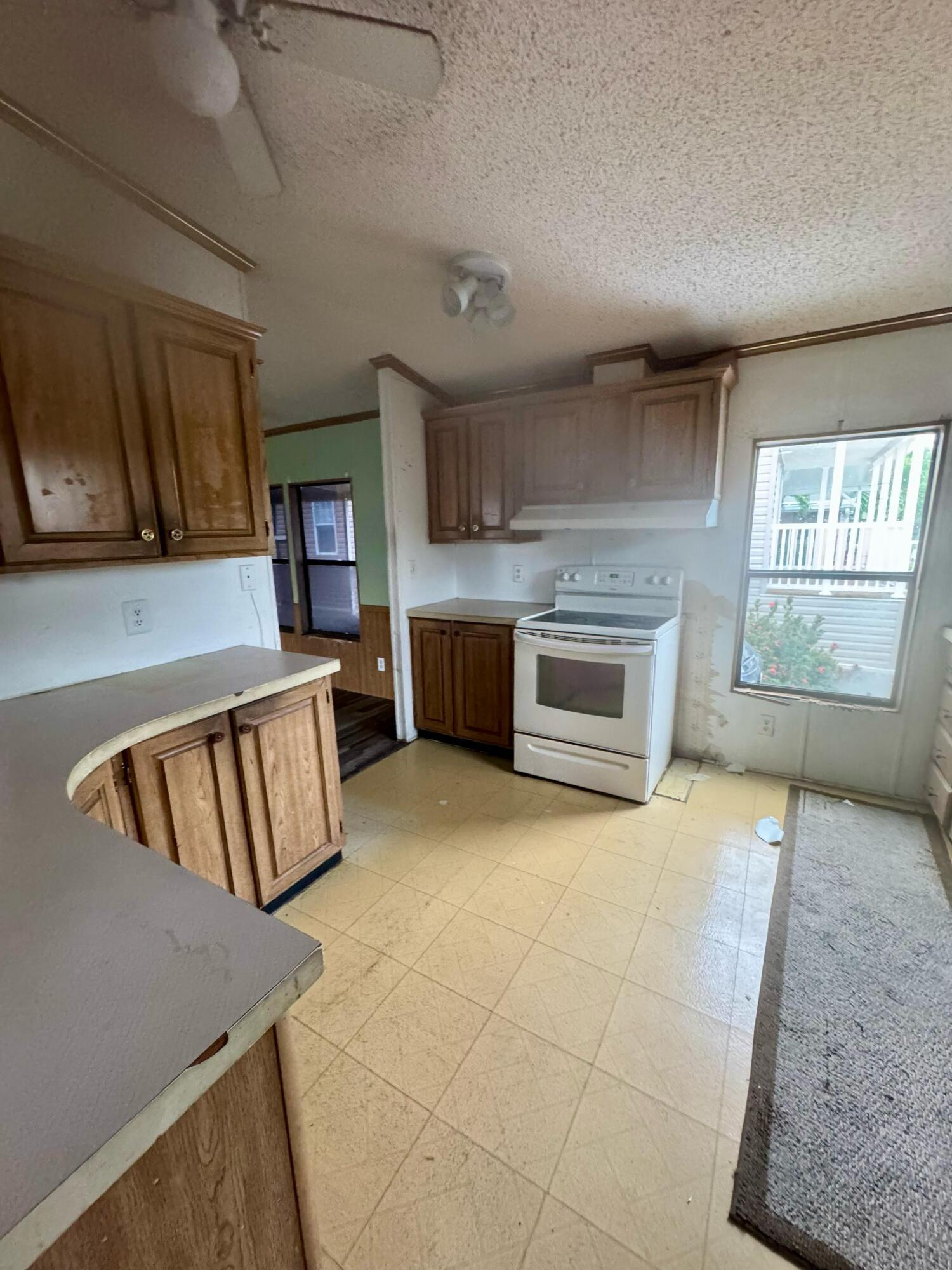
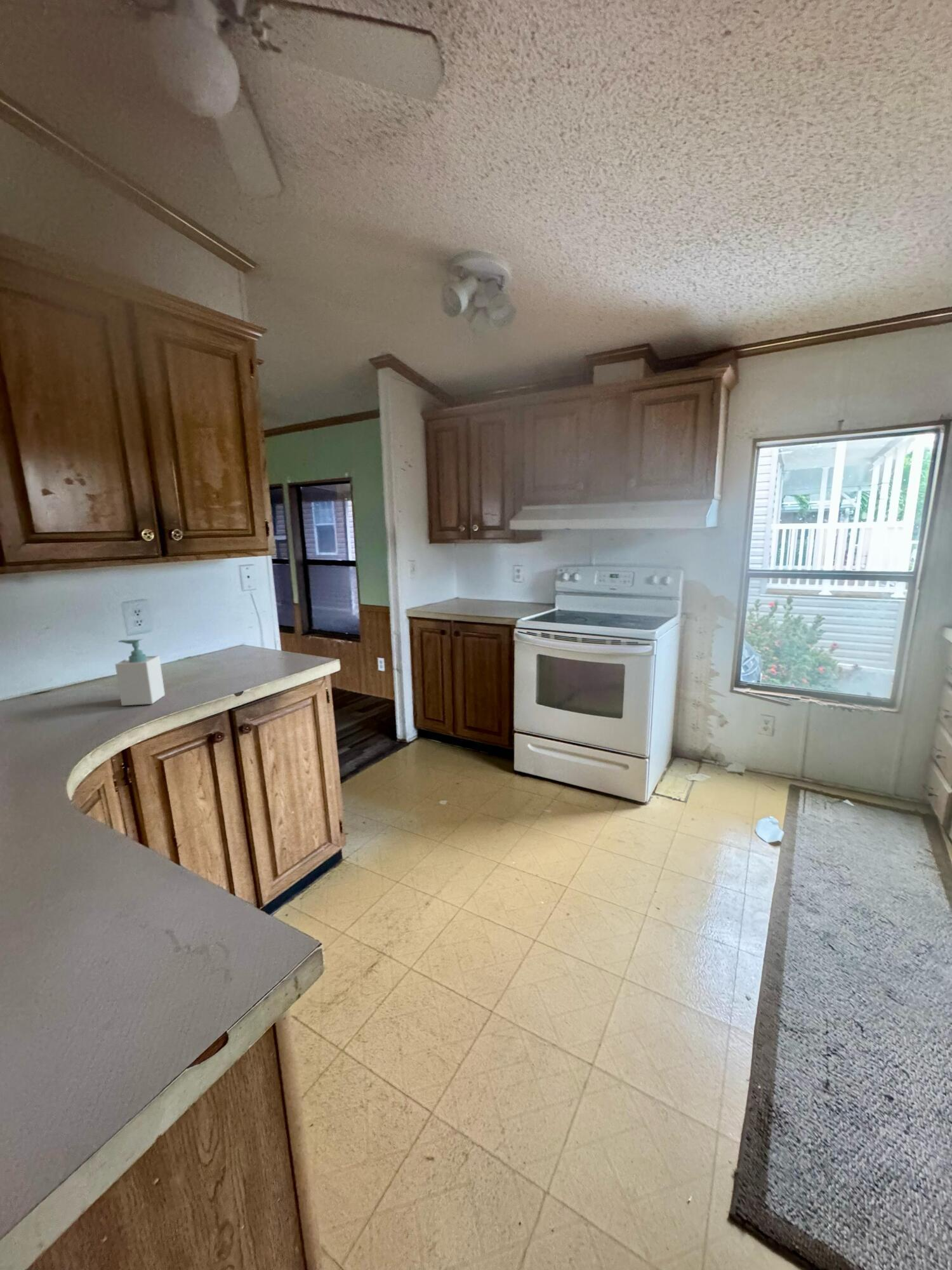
+ soap bottle (139, 670)
